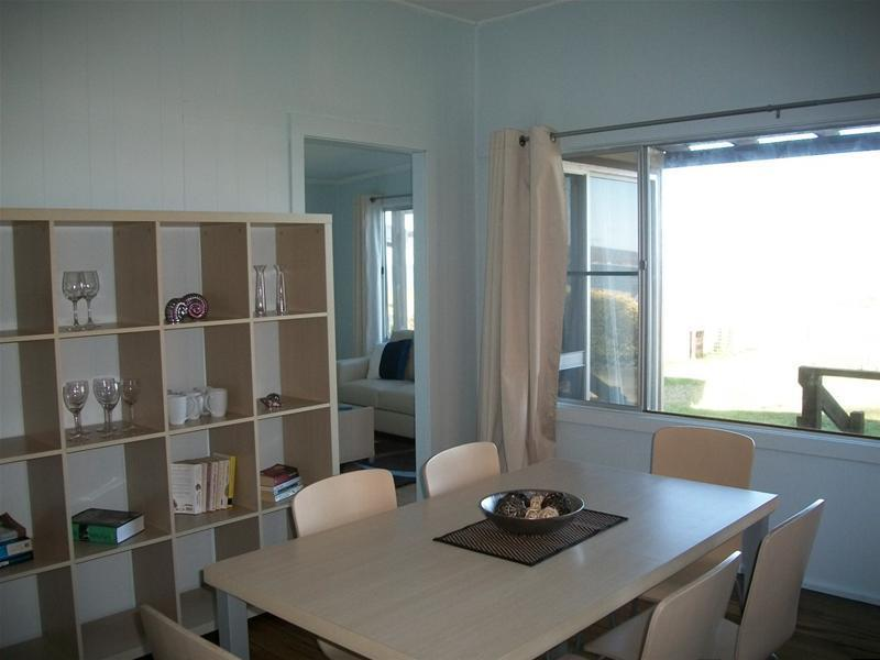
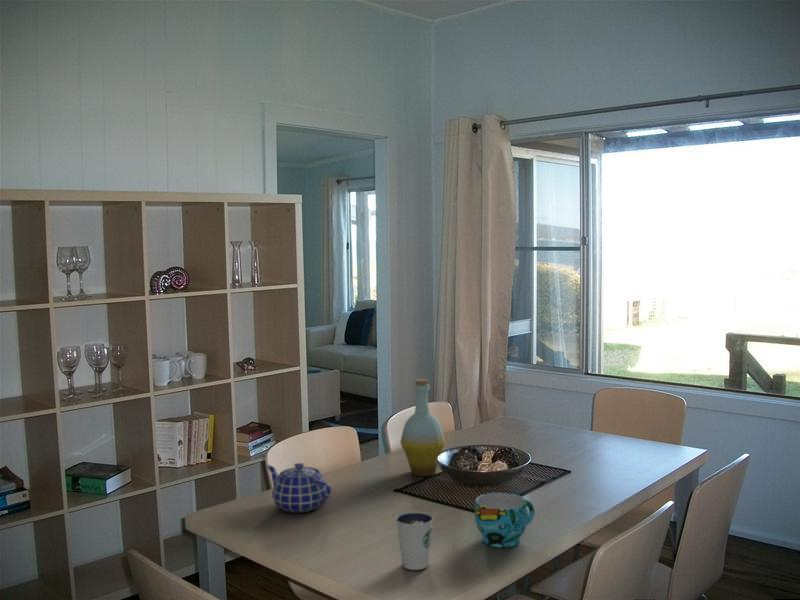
+ teapot (297, 484)
+ cup (503, 519)
+ dixie cup (414, 541)
+ bottle (422, 426)
